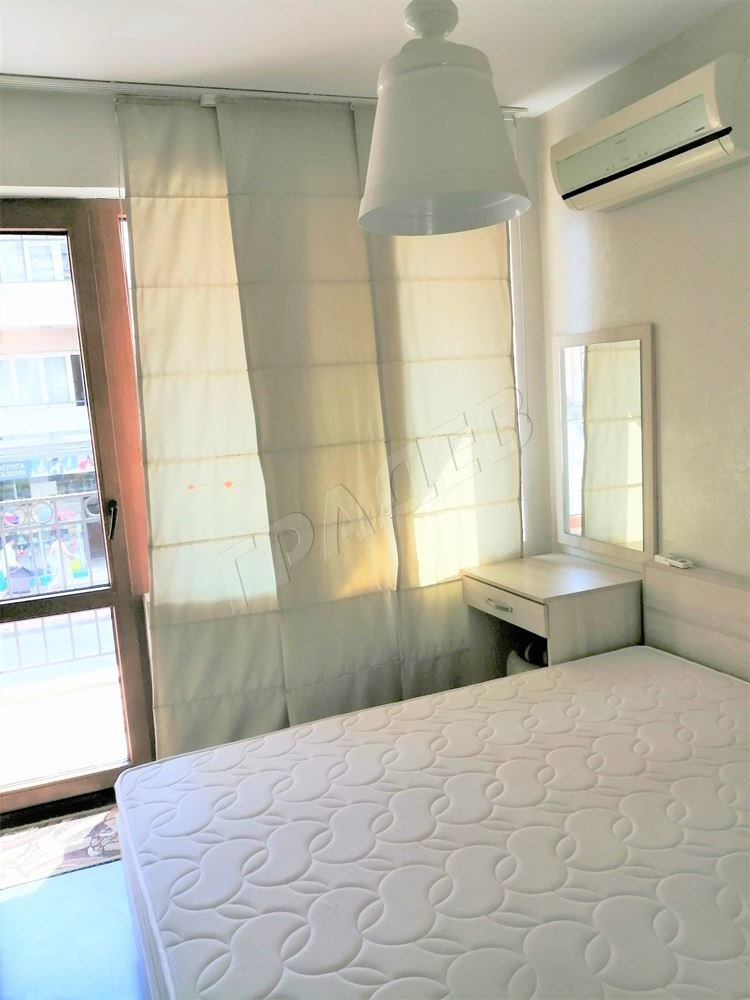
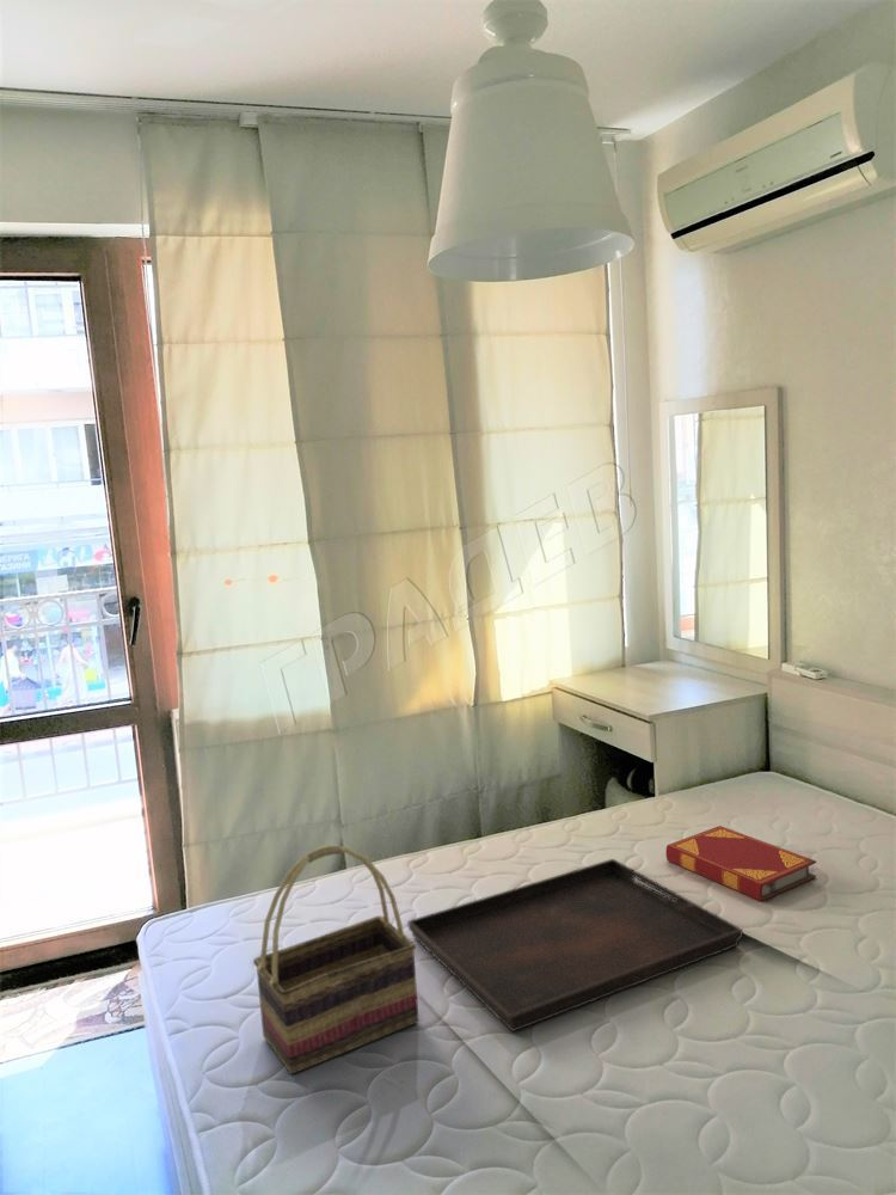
+ serving tray (570, 932)
+ hardback book (738, 860)
+ woven basket (333, 940)
